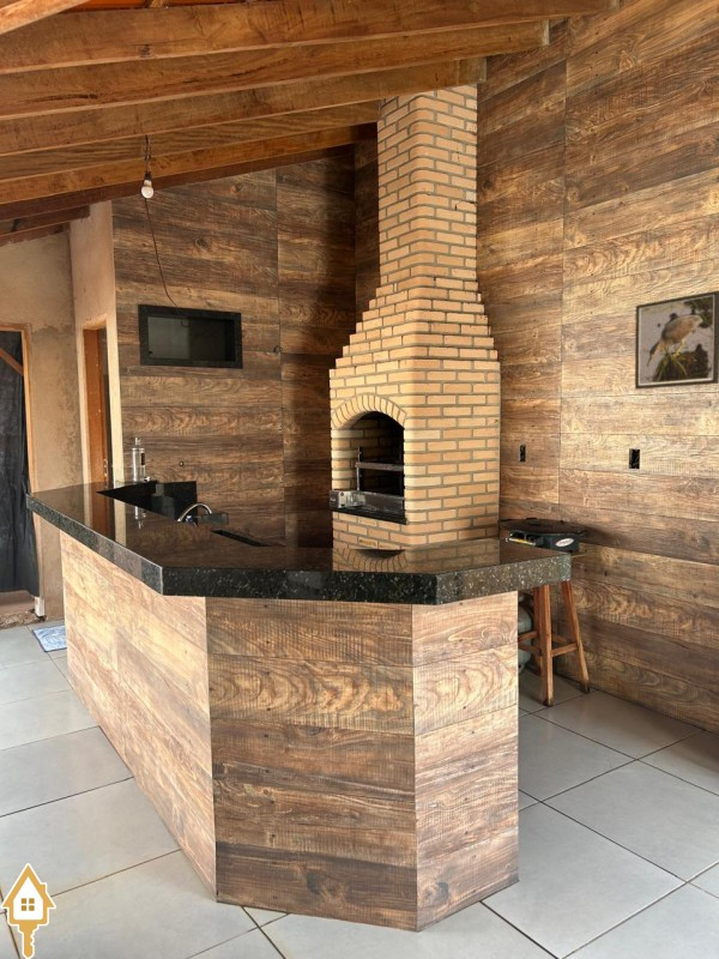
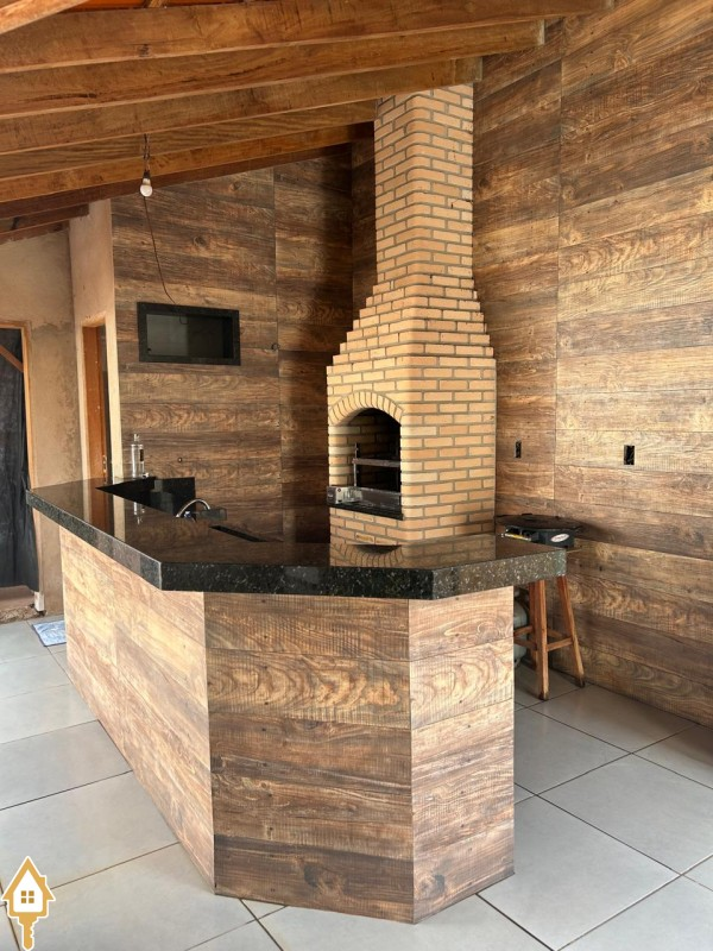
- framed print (675, 342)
